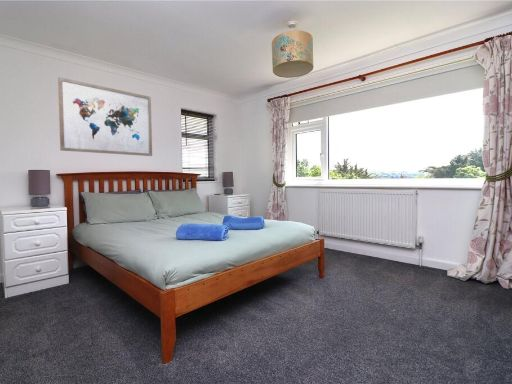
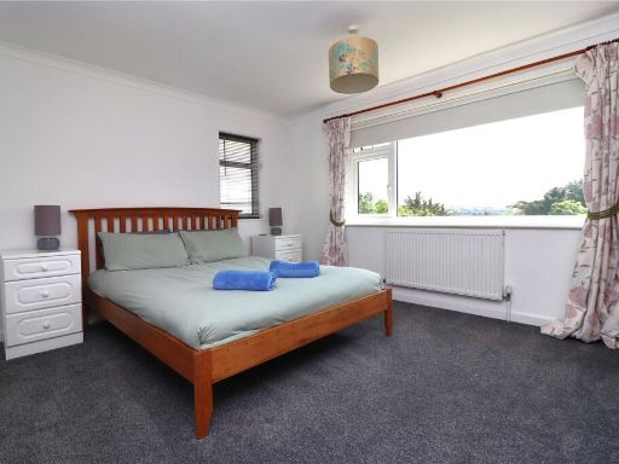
- wall art (110, 120)
